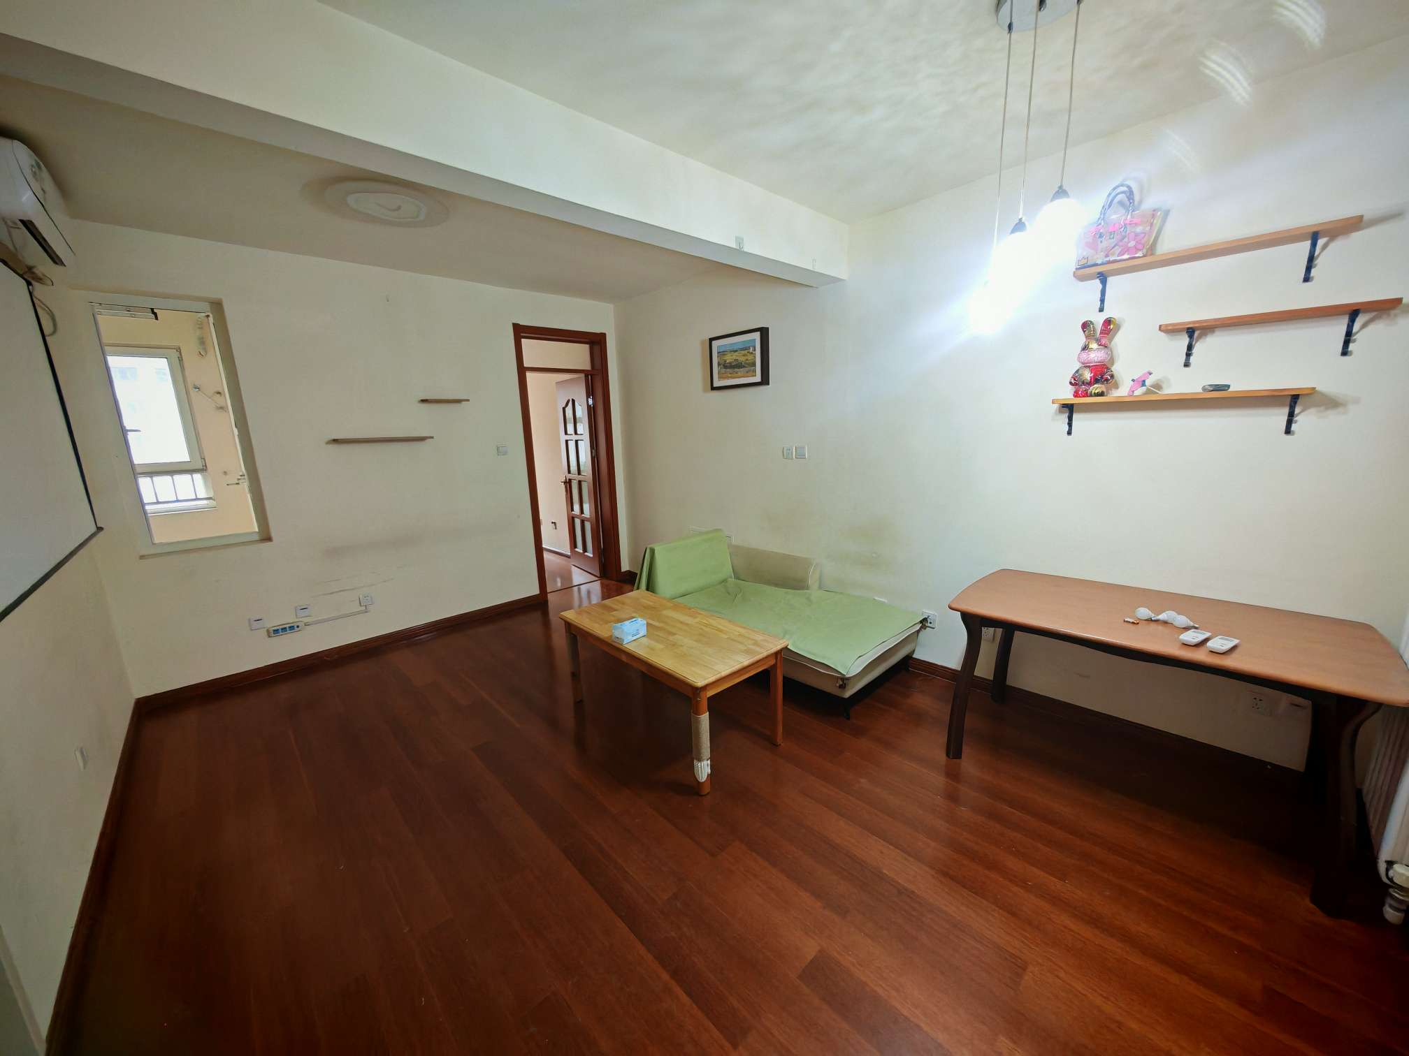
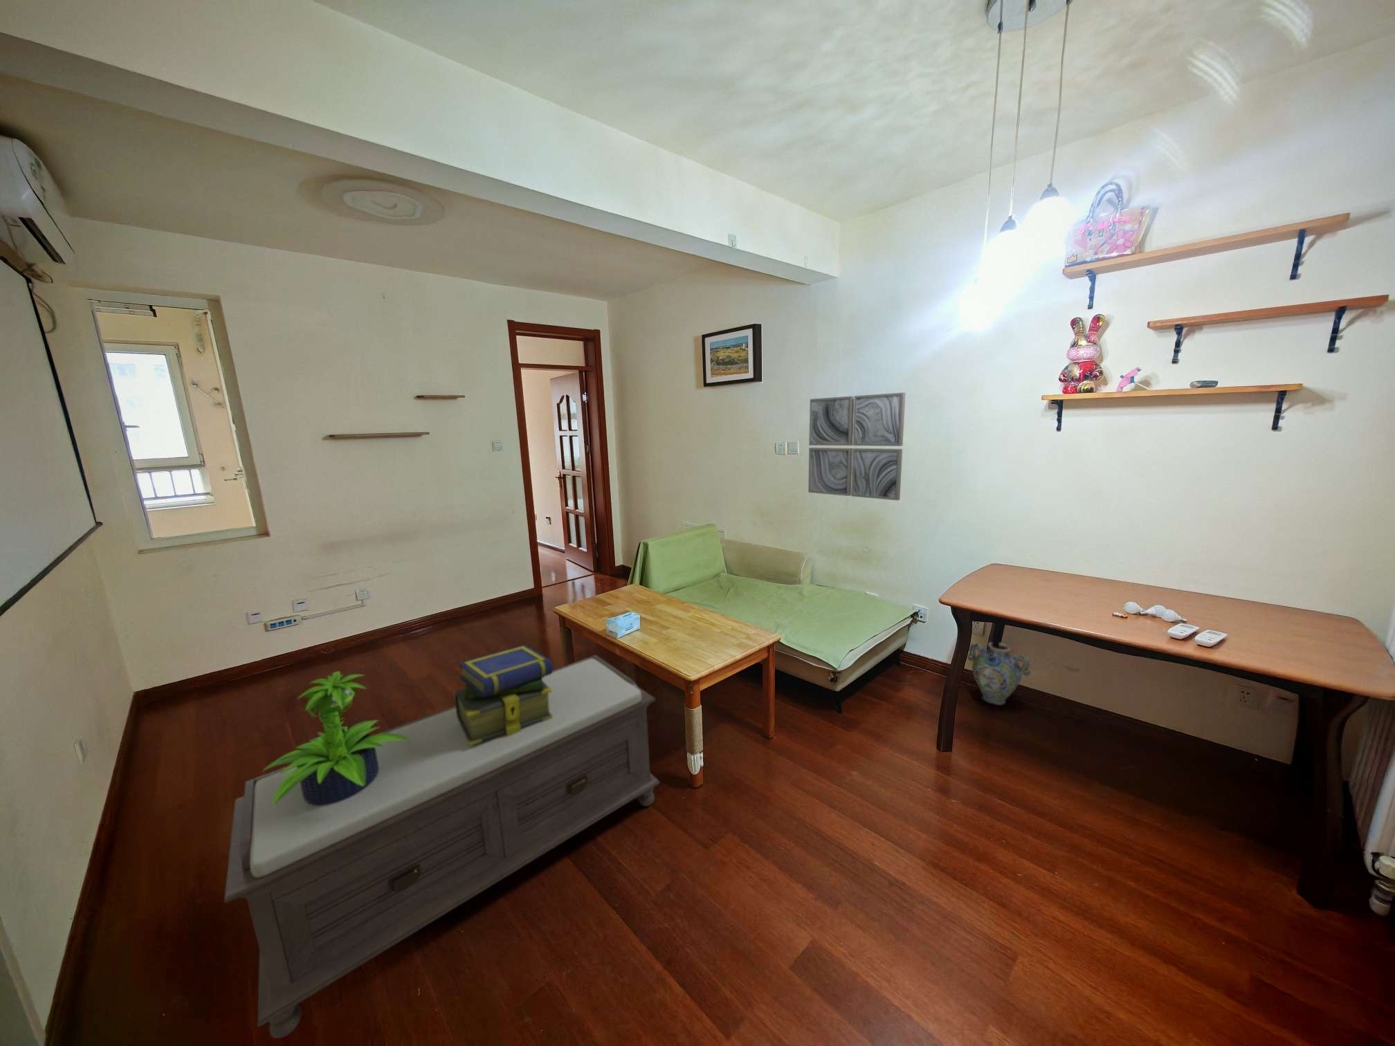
+ bench (481, 794)
+ stack of books (504, 687)
+ potted plant (330, 730)
+ wall art (852, 448)
+ ceramic jug (996, 672)
